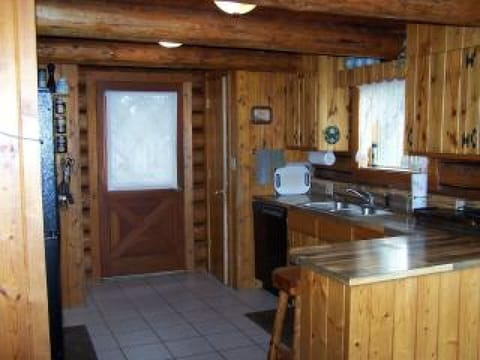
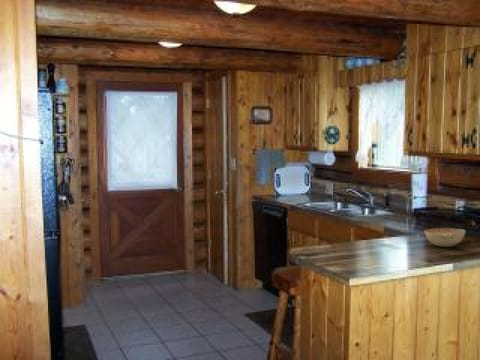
+ decorative bowl (444, 237)
